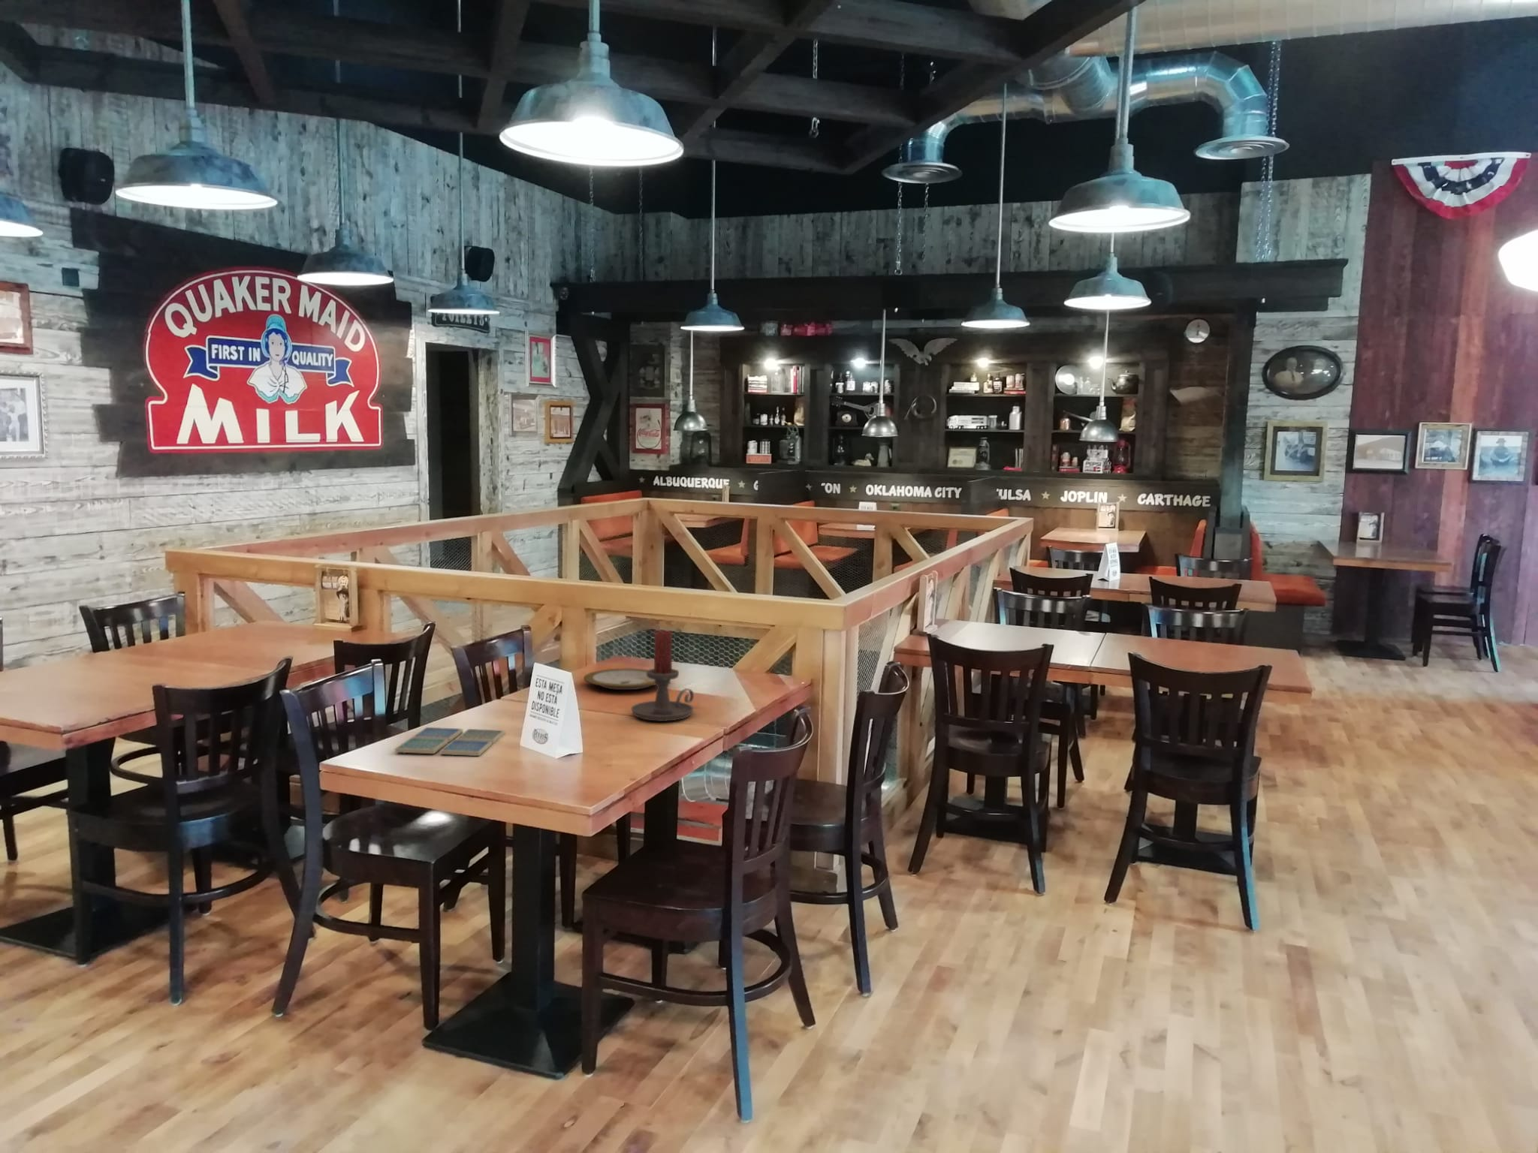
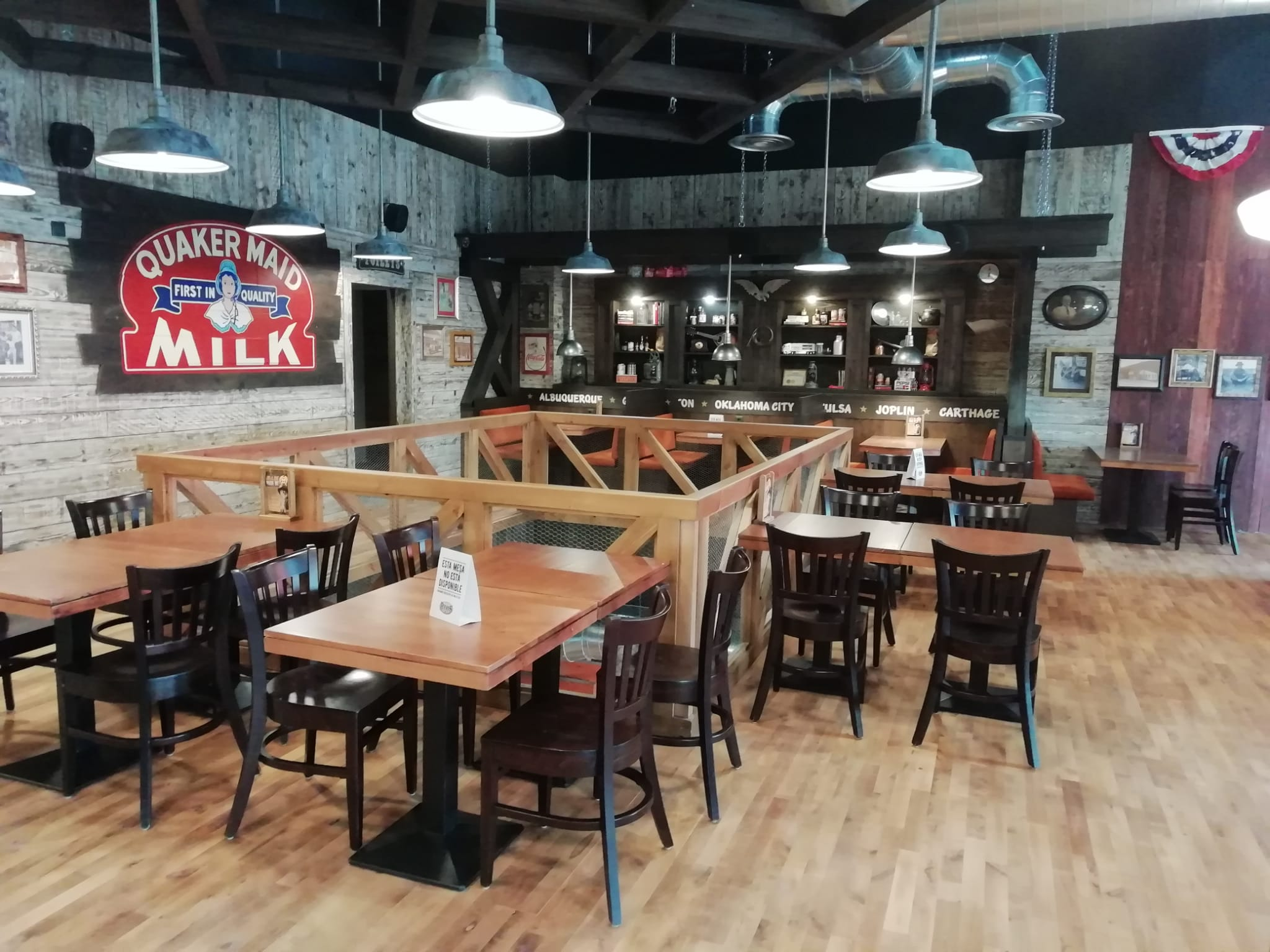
- plate (626, 681)
- candle holder (668, 671)
- drink coaster (452, 740)
